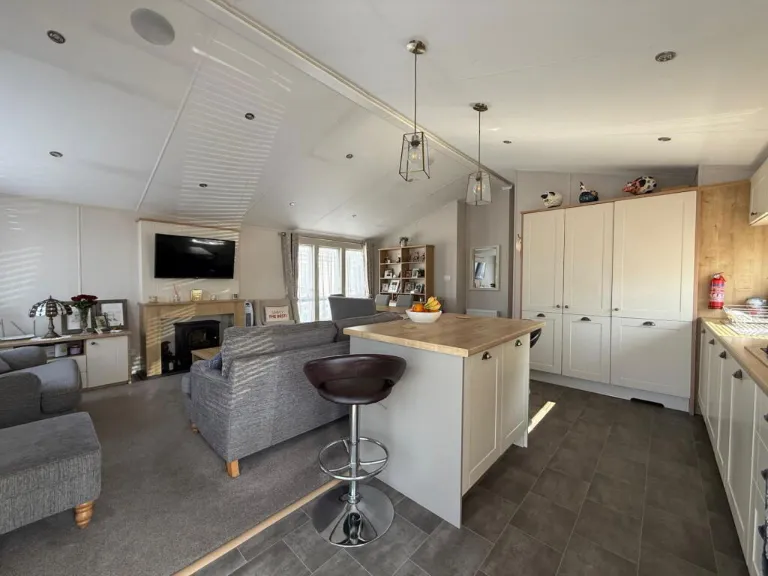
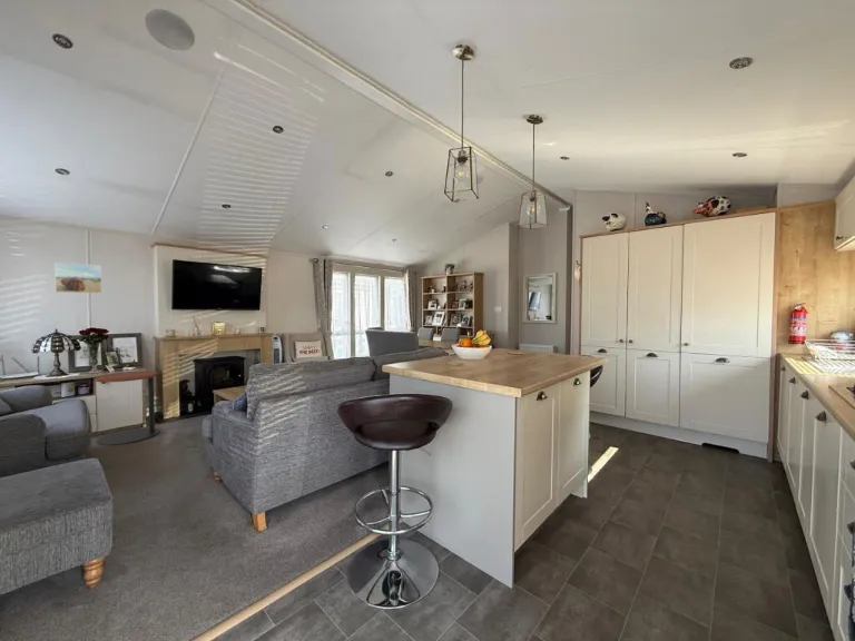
+ side table (148, 405)
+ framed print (78, 278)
